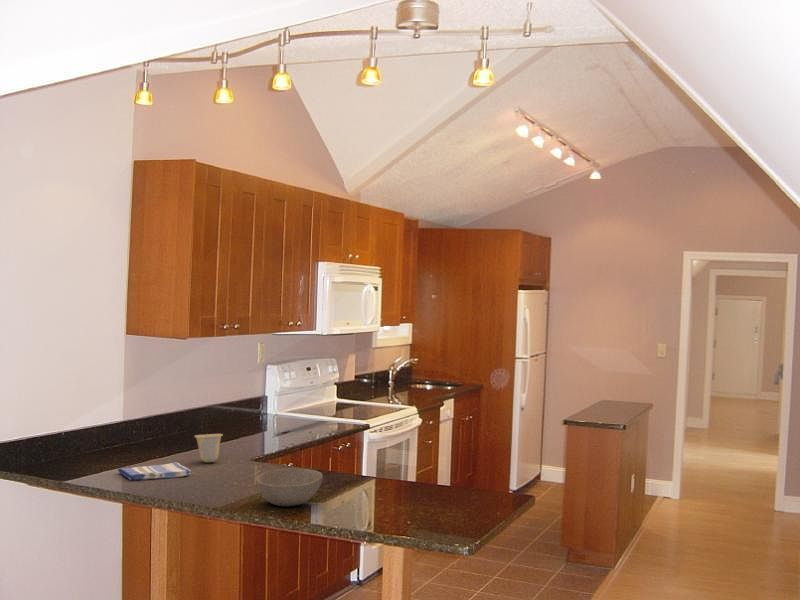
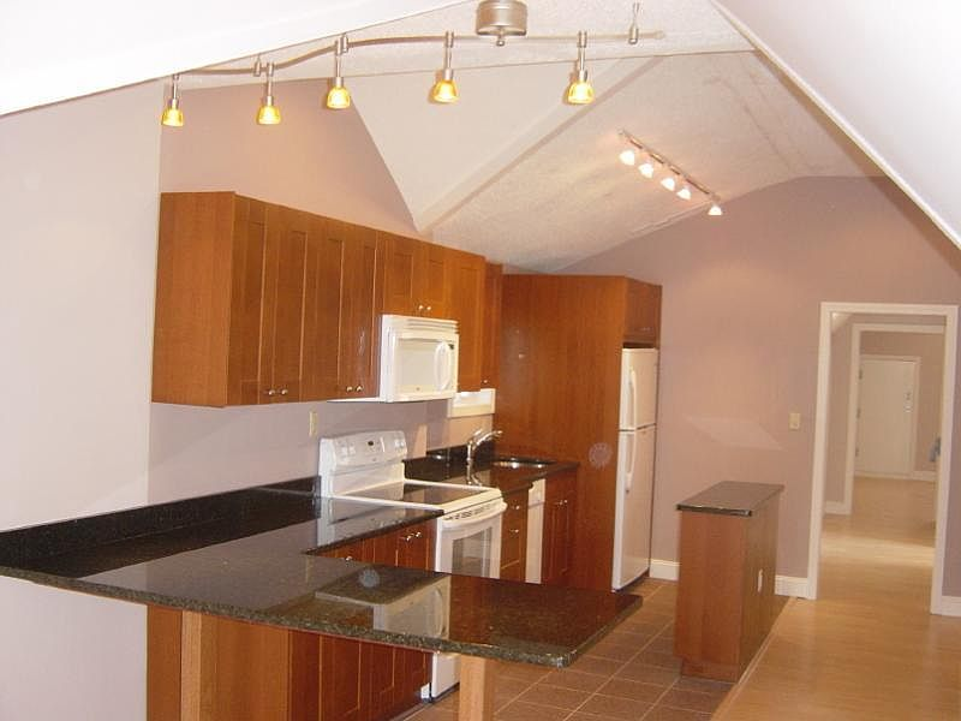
- bowl (289, 489)
- cup (208, 447)
- dish towel (154, 470)
